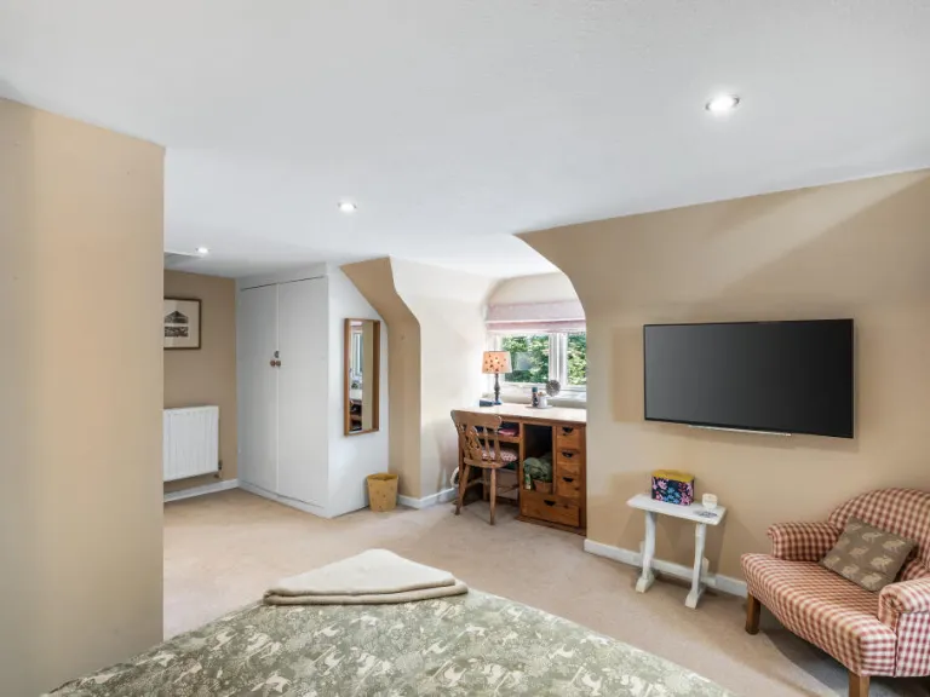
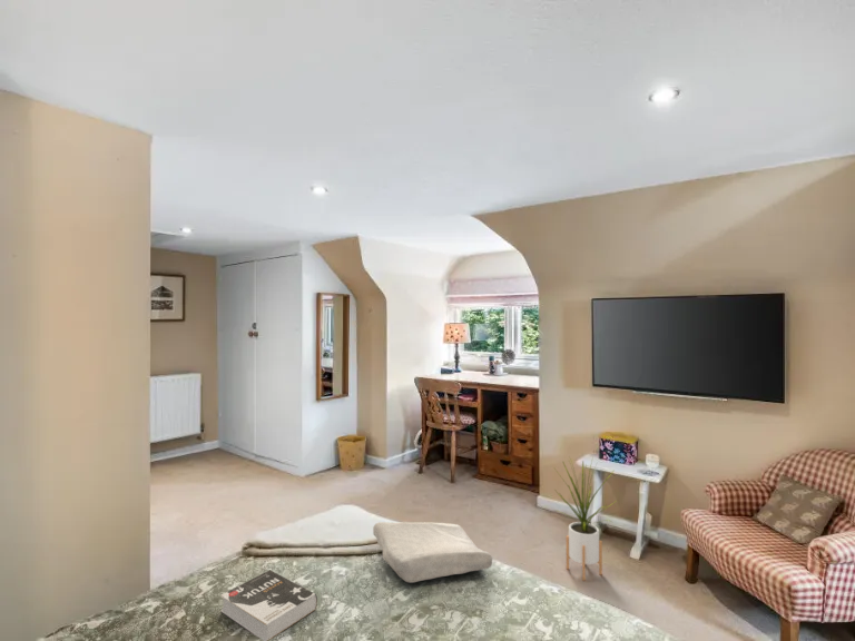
+ soap bar (429, 548)
+ book (268, 602)
+ house plant (584, 514)
